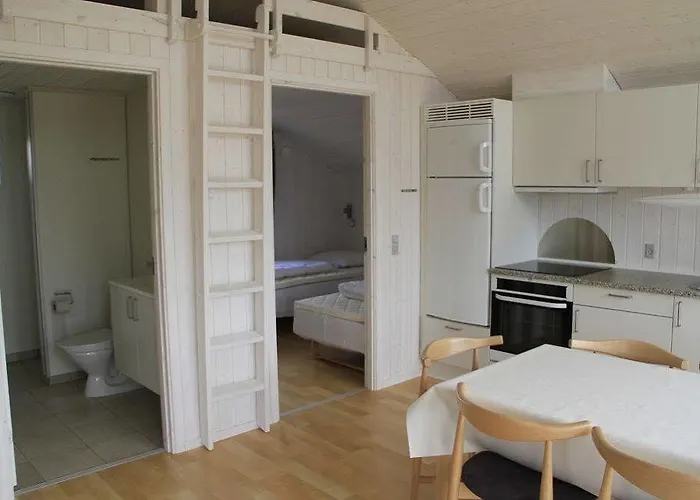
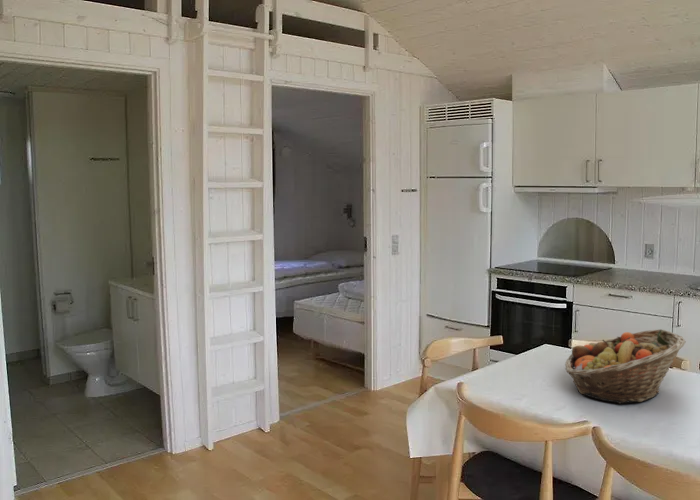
+ fruit basket (622, 361)
